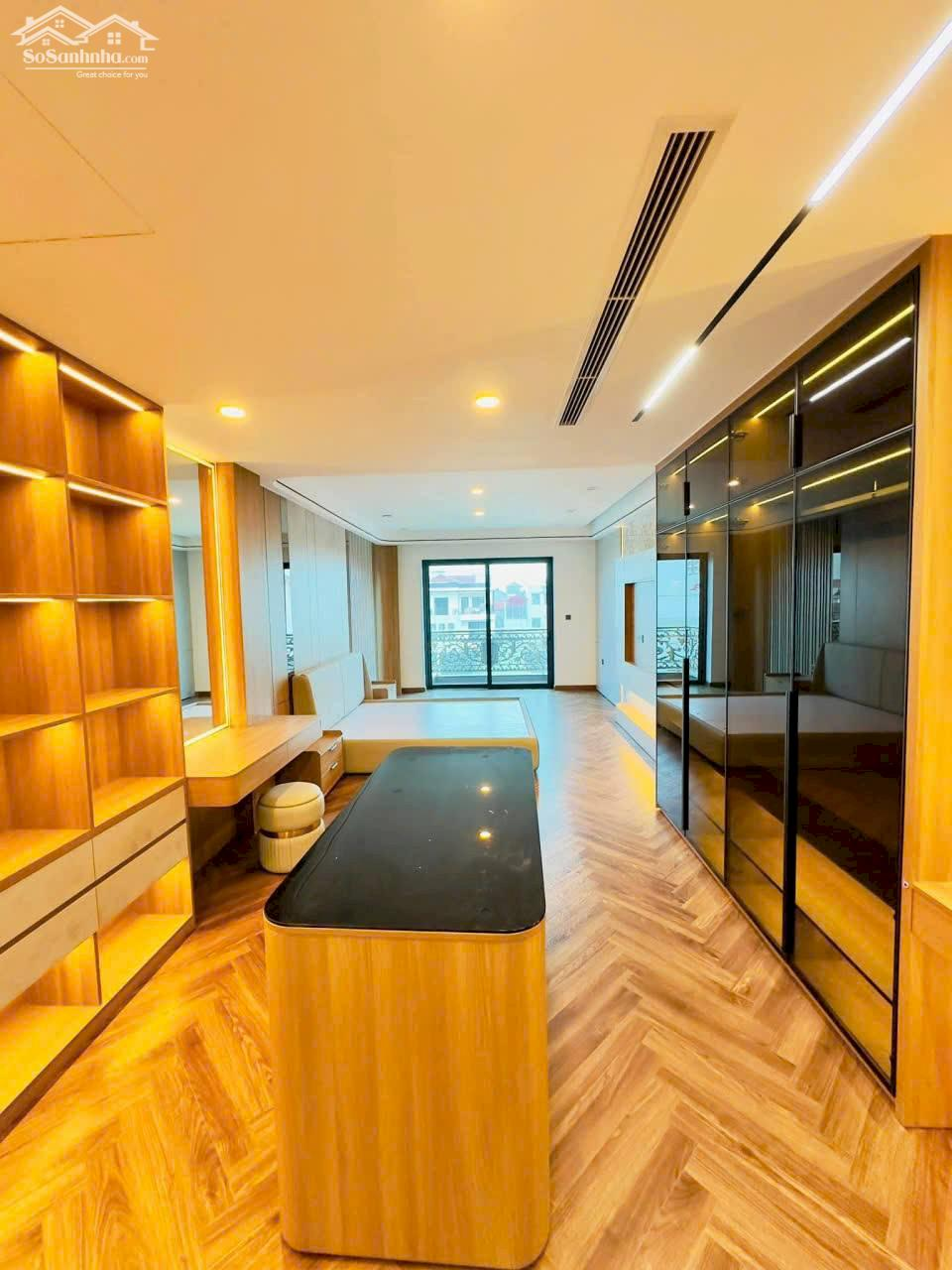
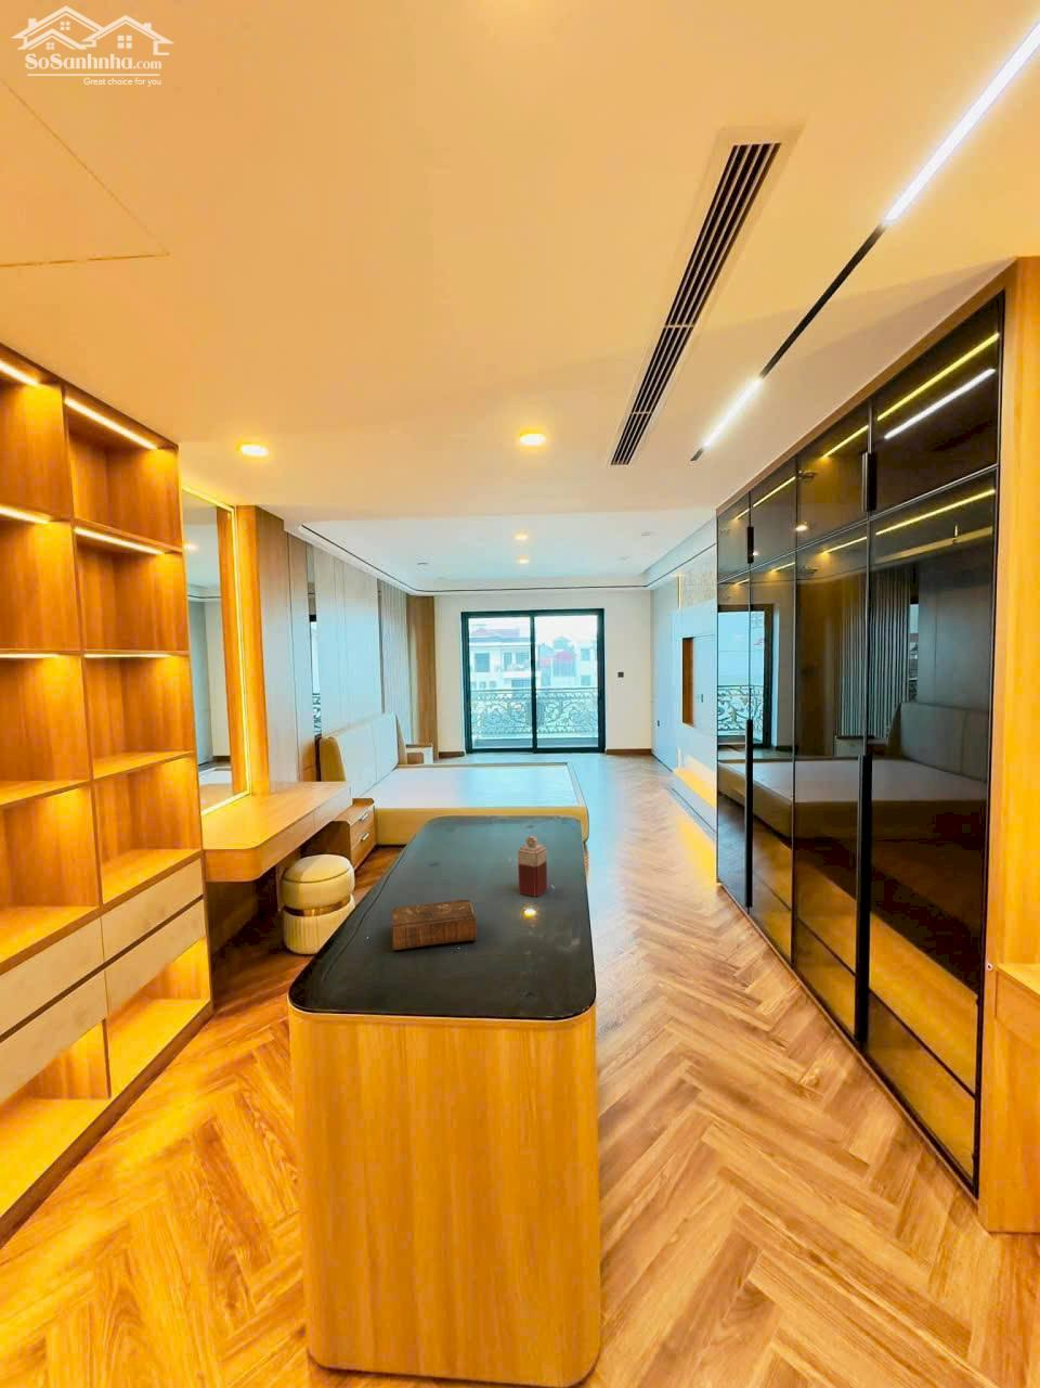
+ book (434, 922)
+ perfume bottle (533, 863)
